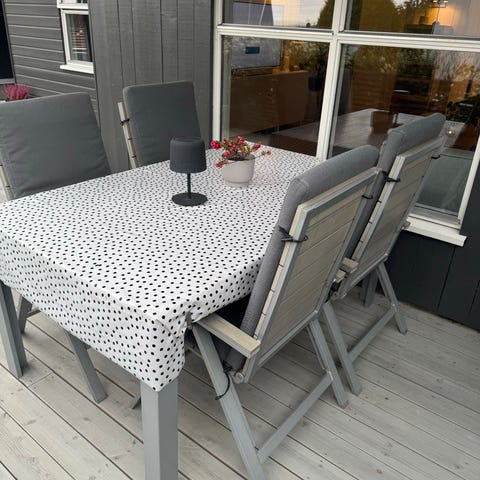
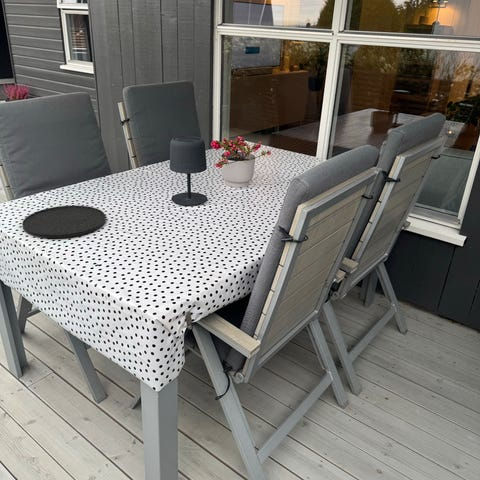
+ plate (65, 220)
